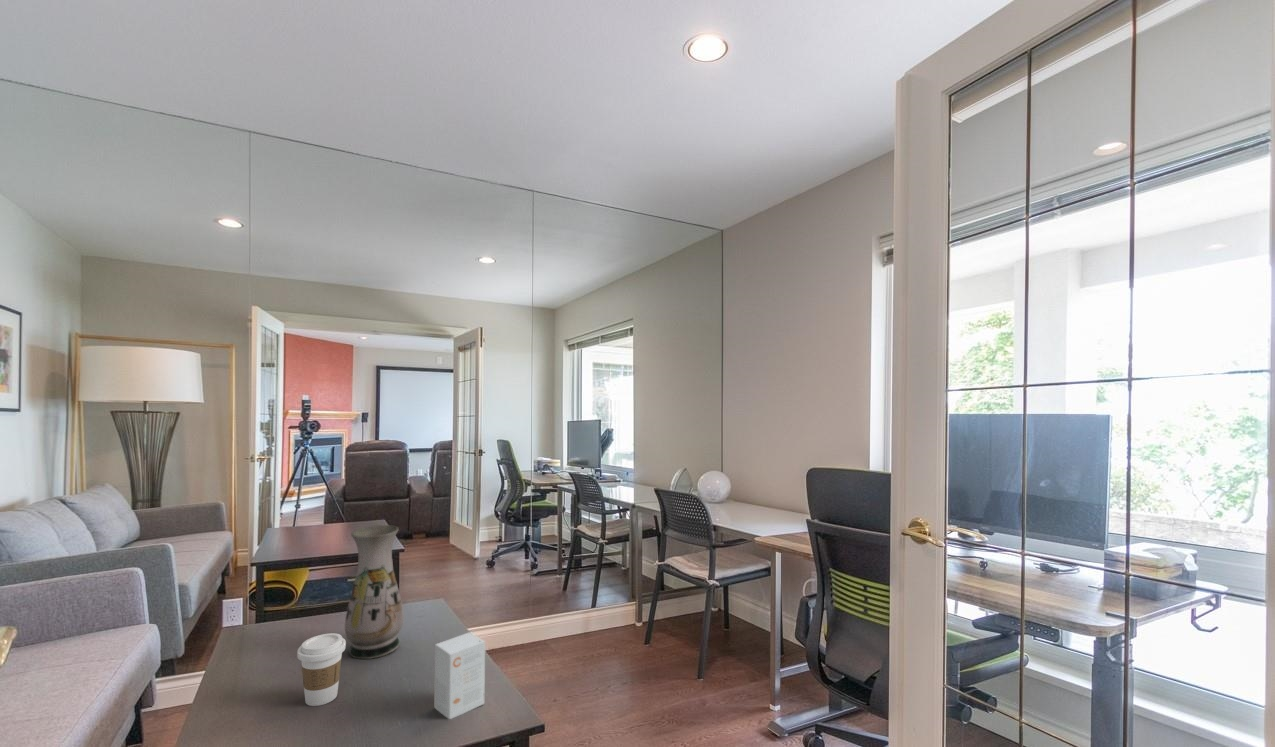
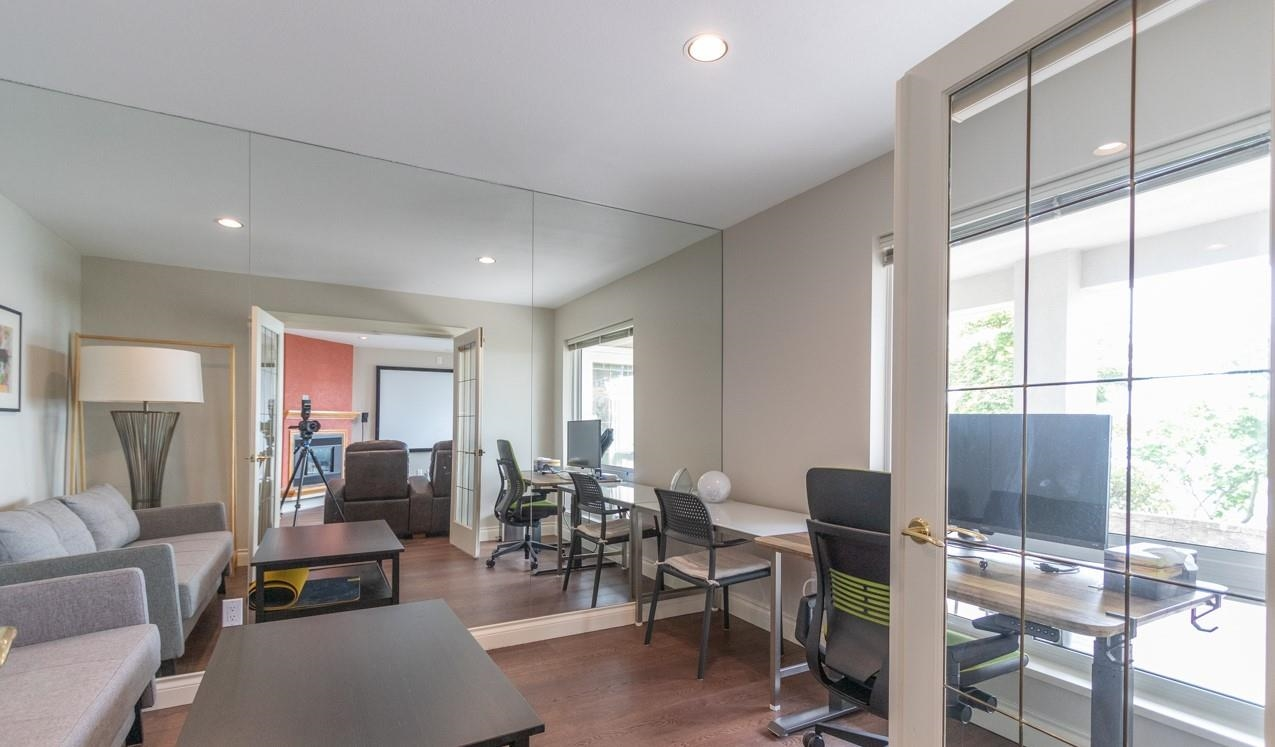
- small box (459, 674)
- coffee cup (321, 669)
- vase (375, 589)
